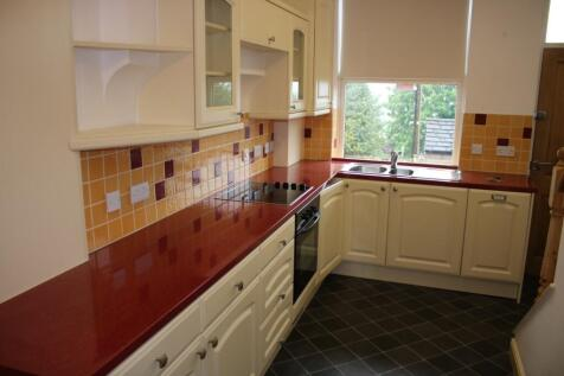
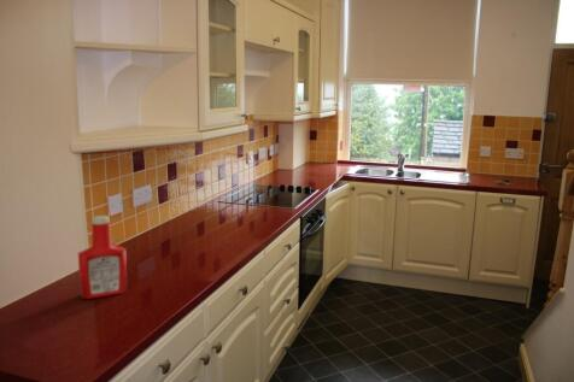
+ soap bottle (101, 255)
